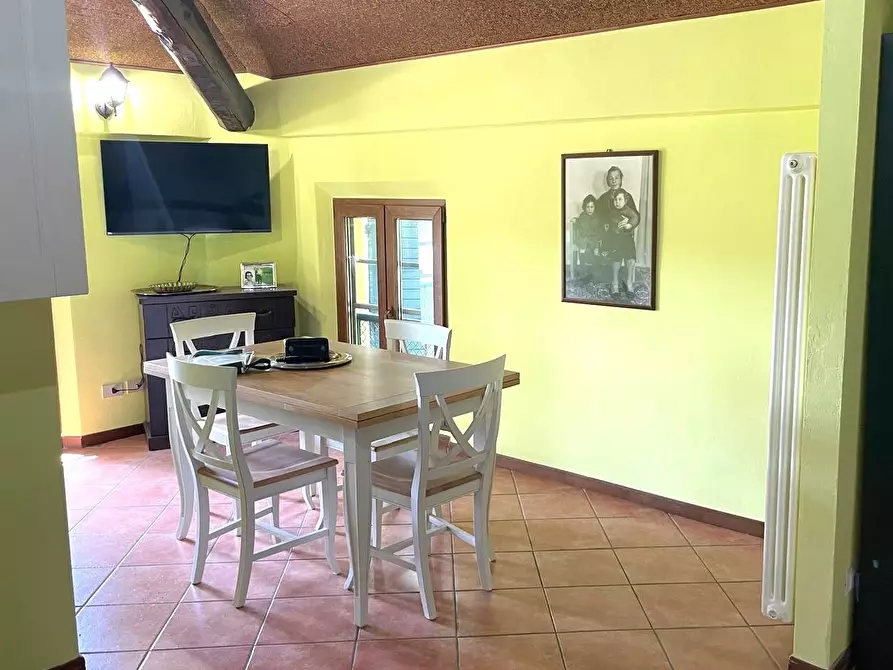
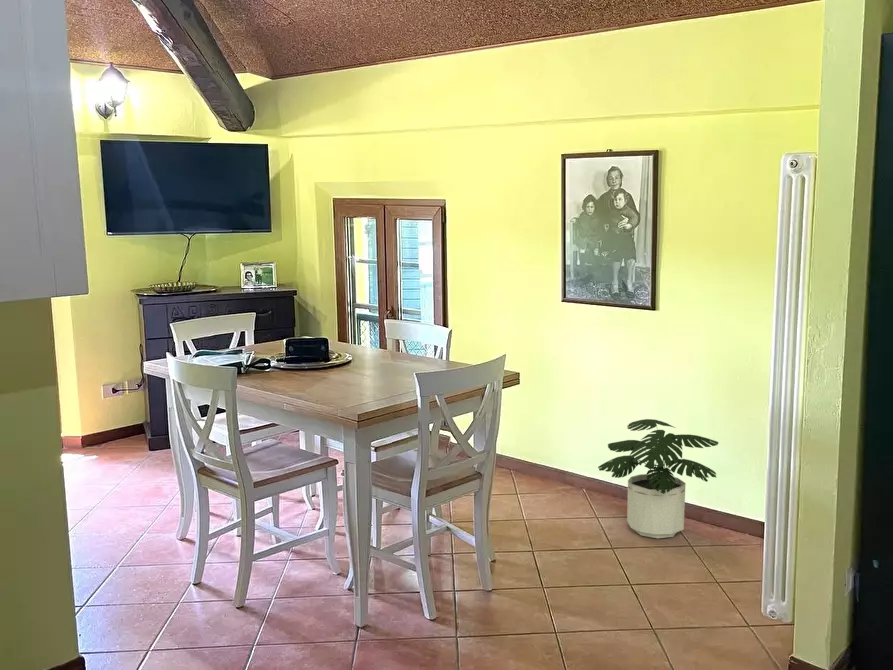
+ potted plant (657, 480)
